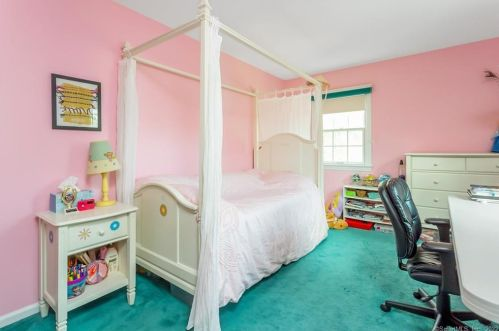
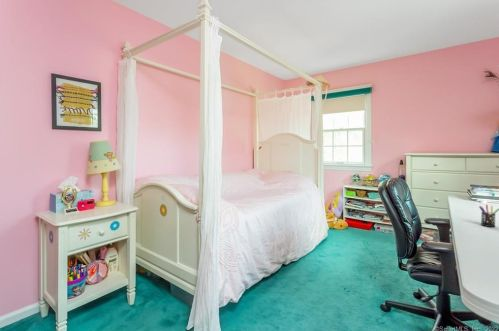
+ pen holder (489, 215)
